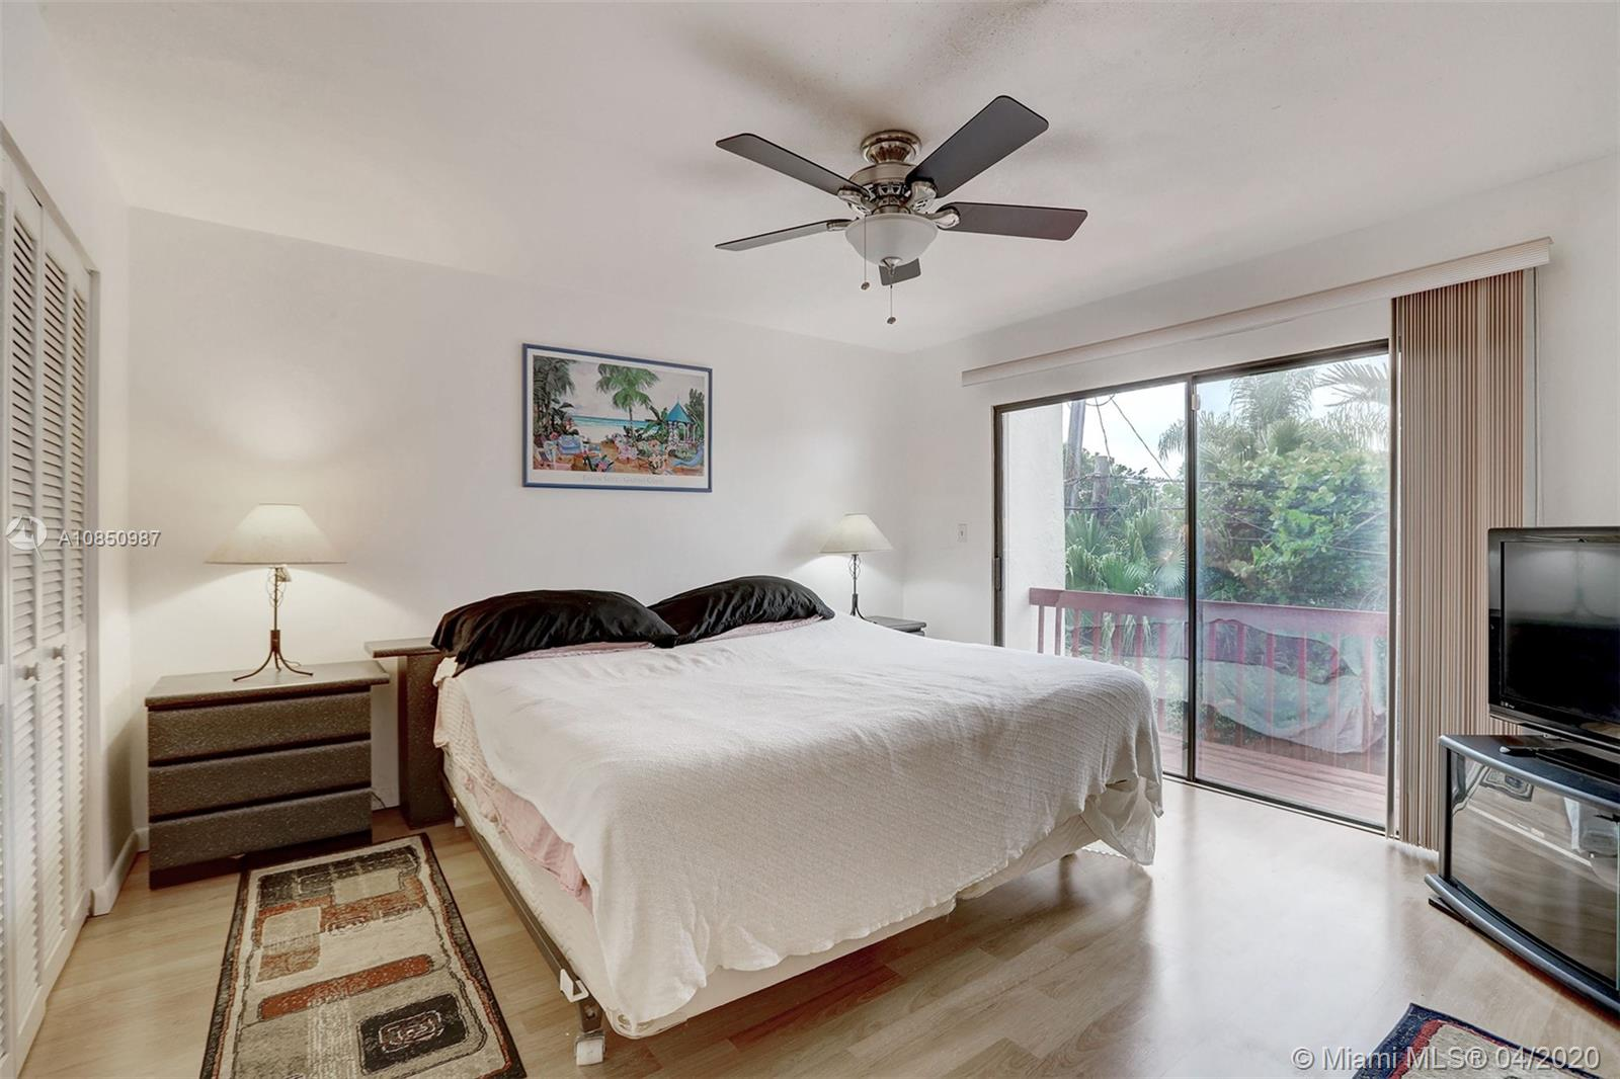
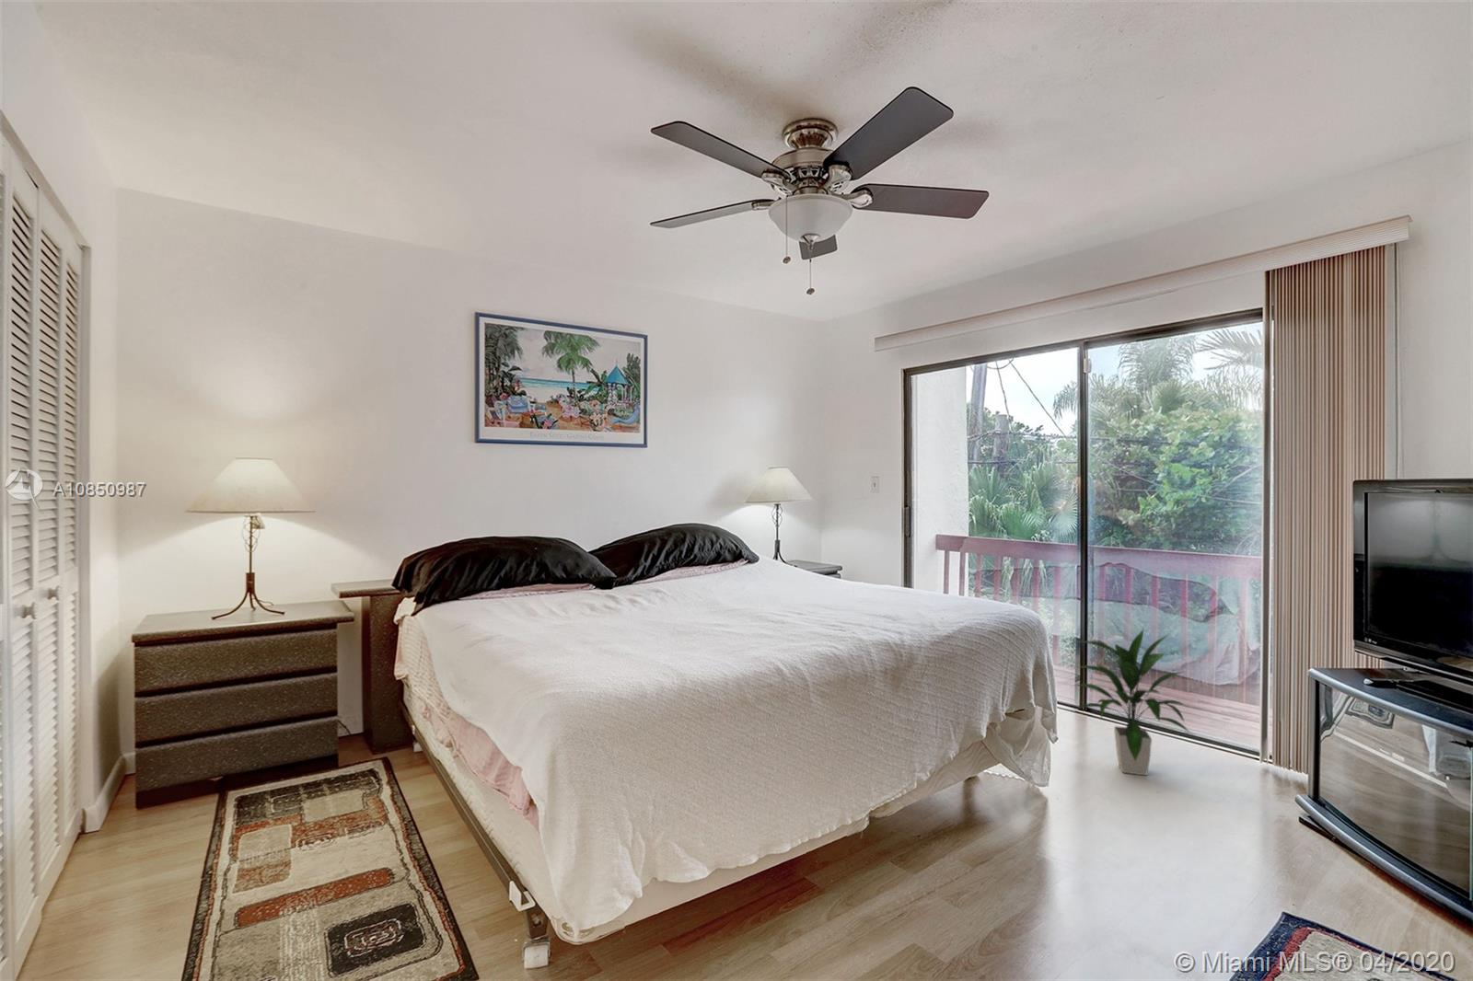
+ indoor plant (1129, 700)
